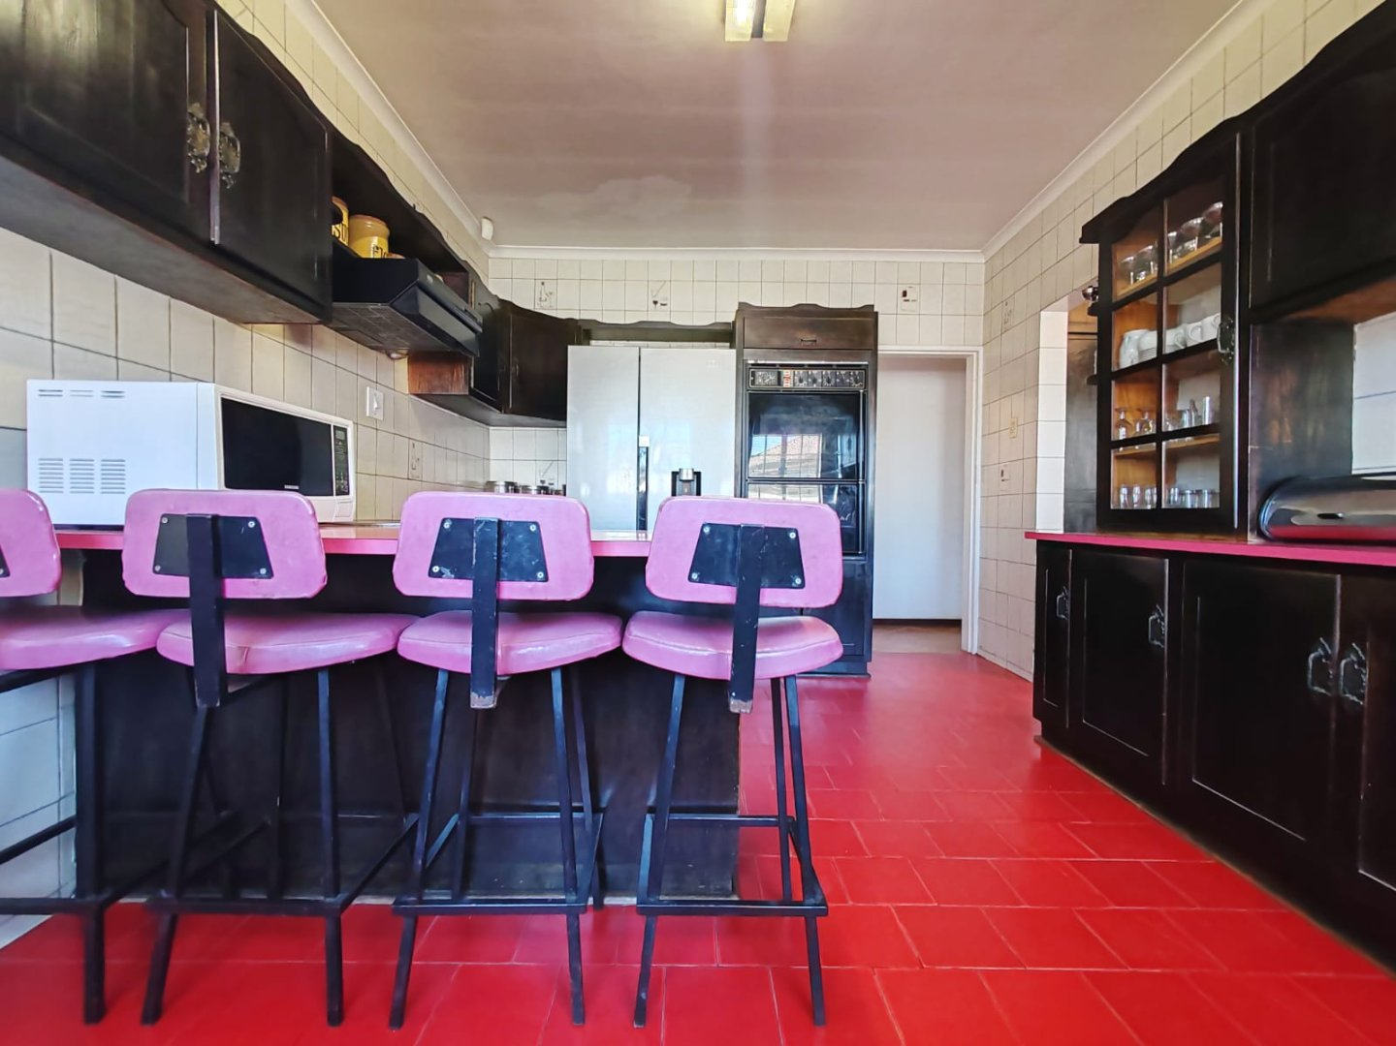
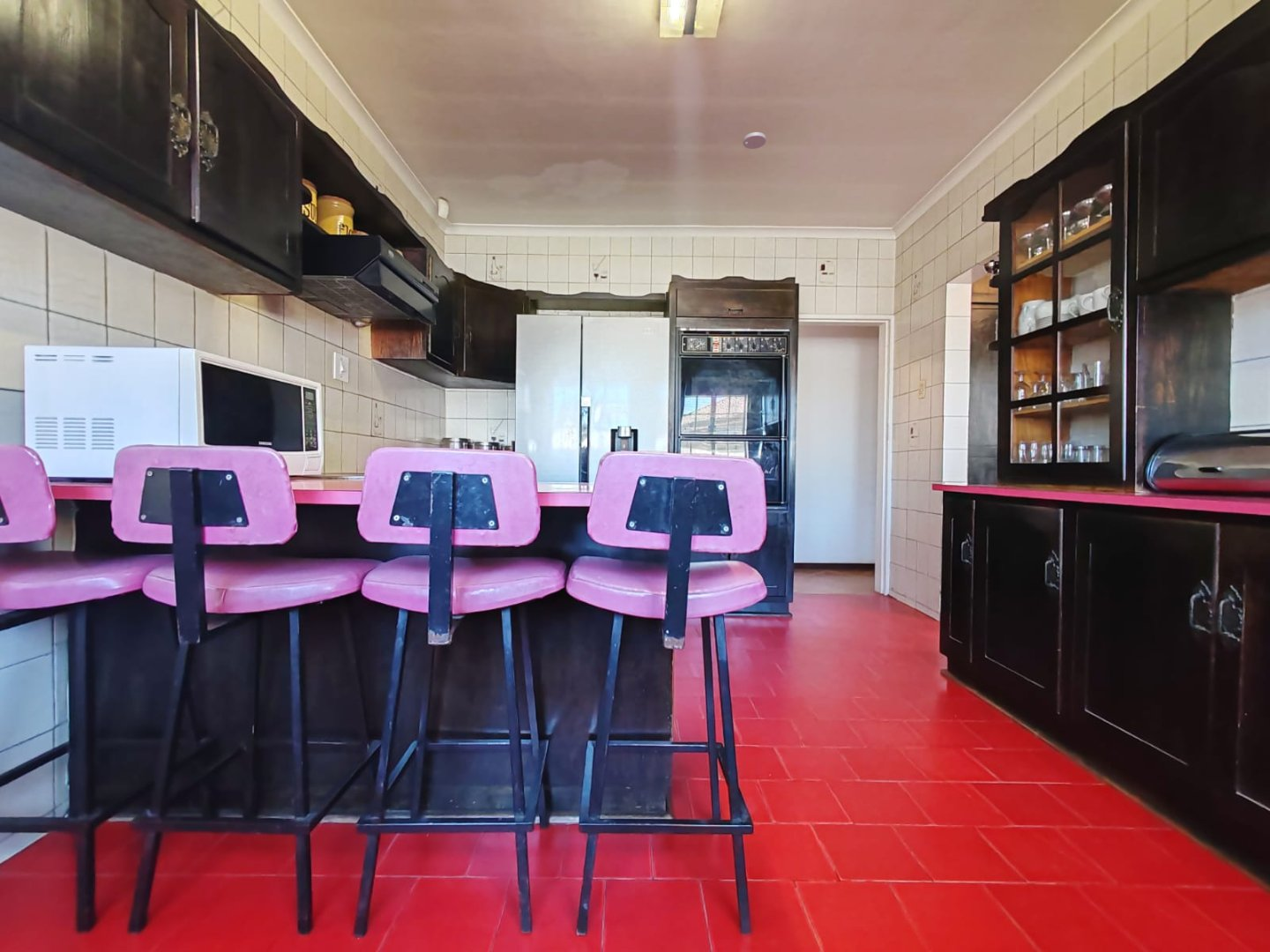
+ smoke detector (754, 140)
